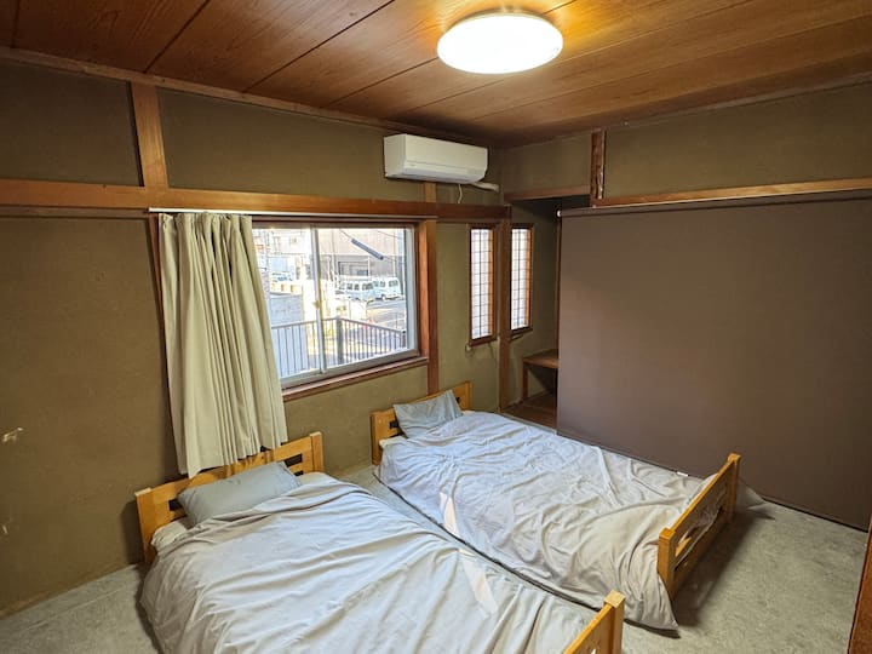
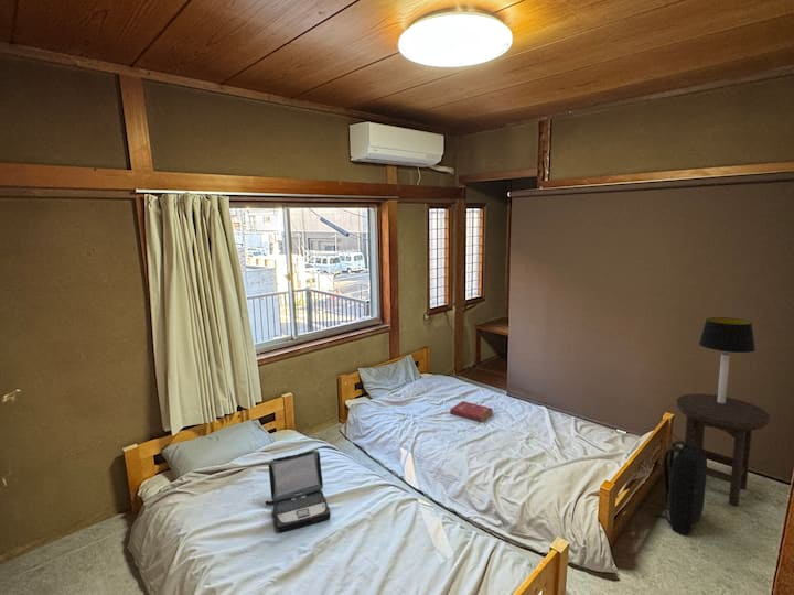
+ table lamp (725, 361)
+ laptop (298, 487)
+ backpack (678, 478)
+ book (471, 411)
+ stool (716, 453)
